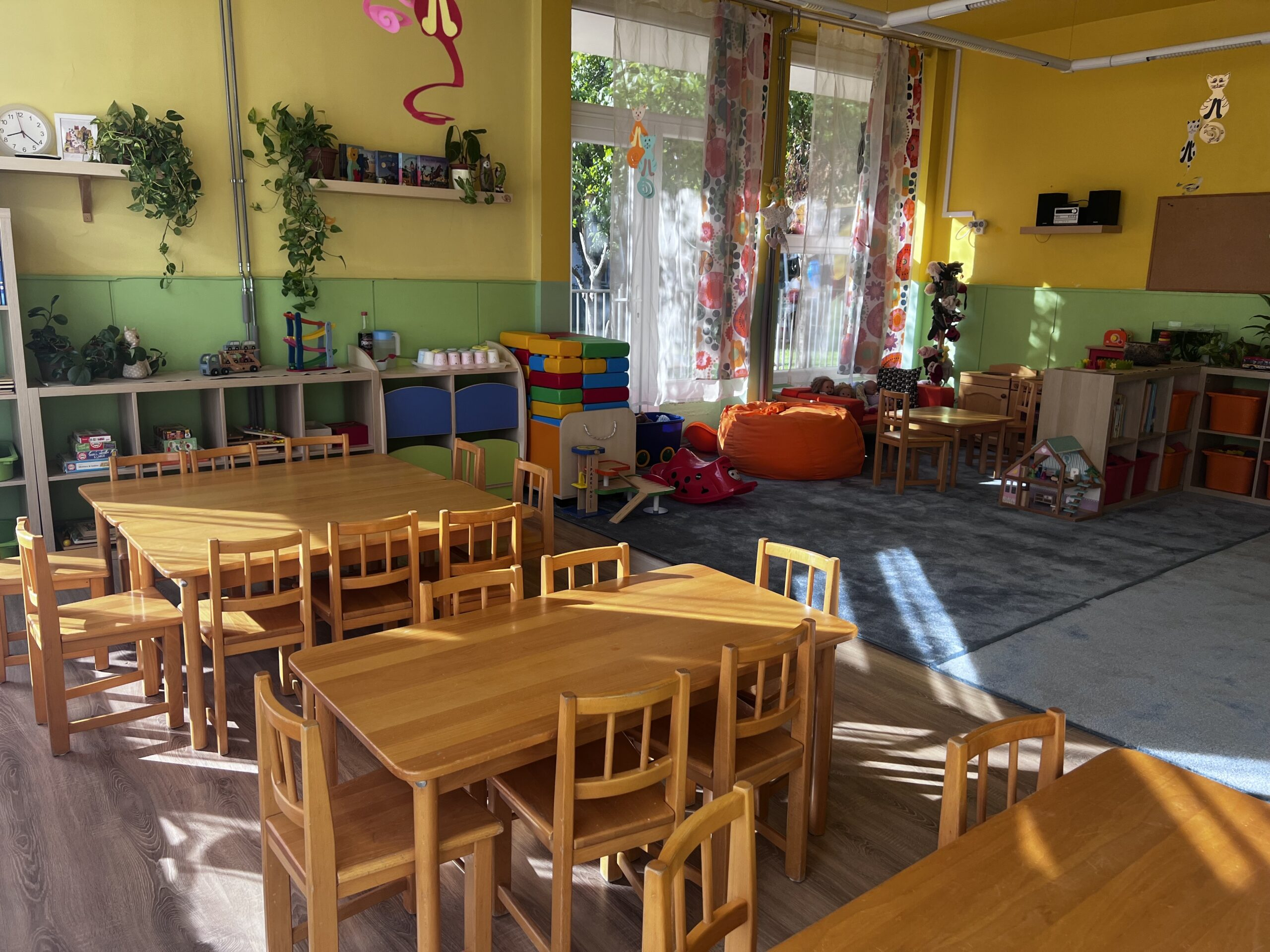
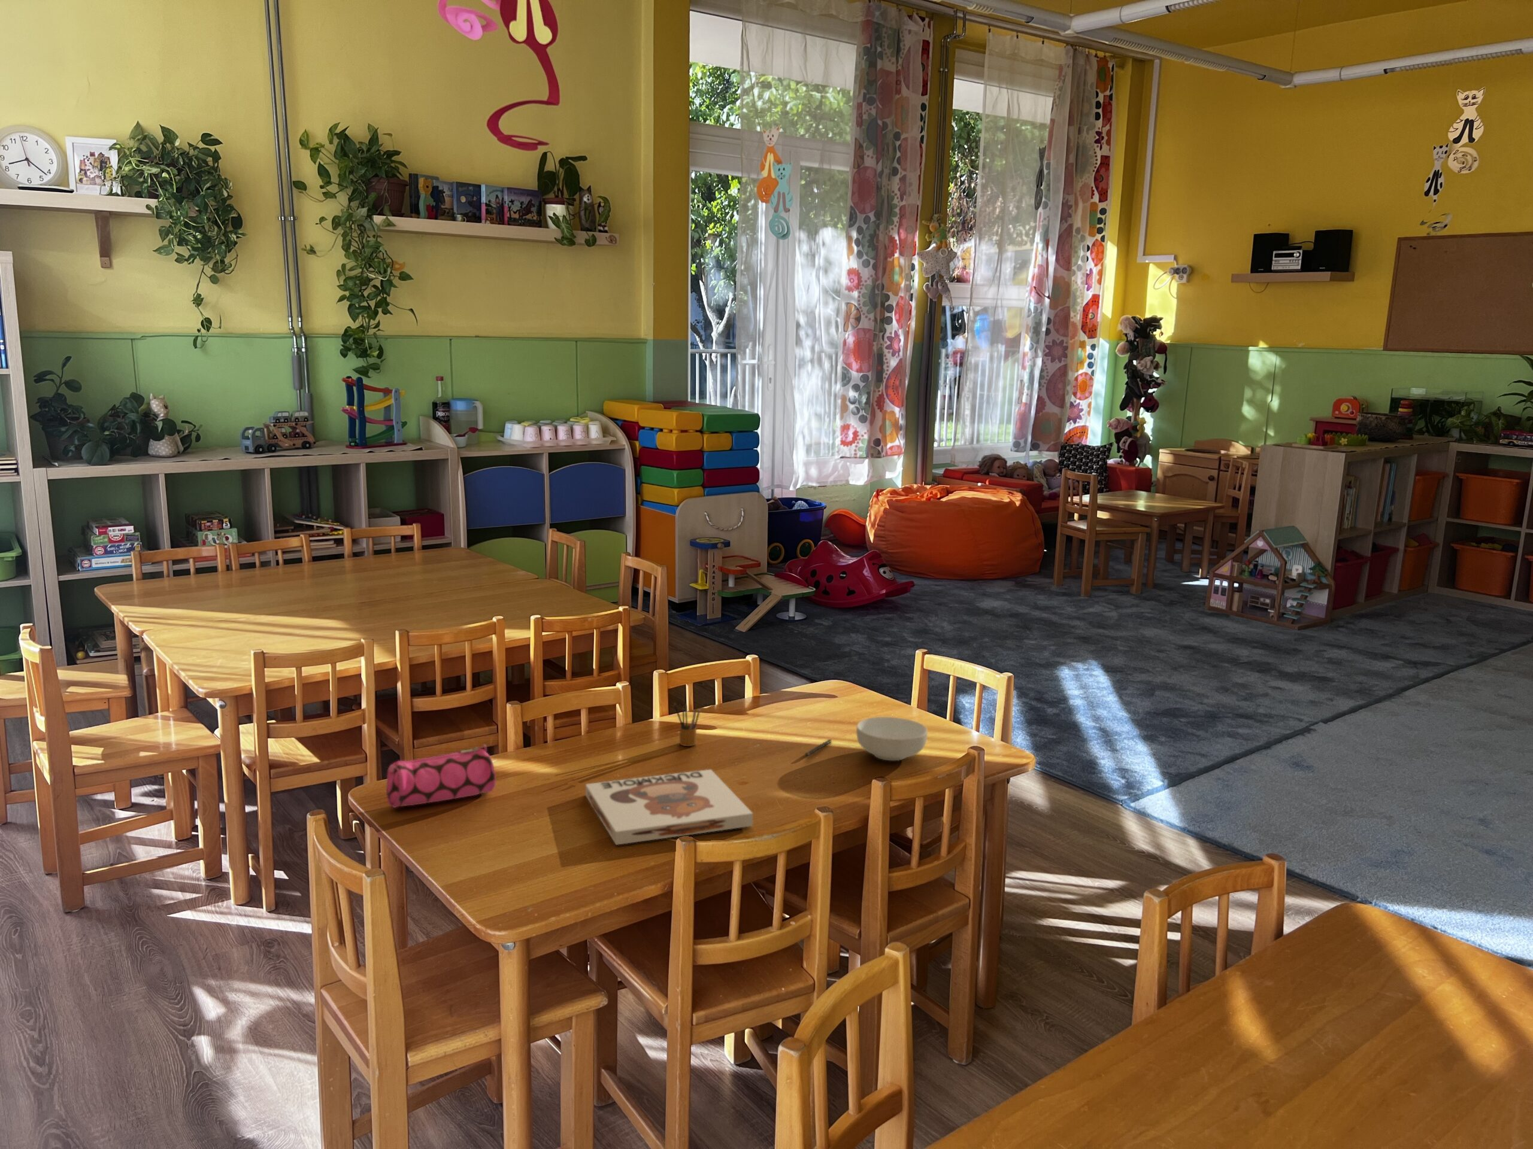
+ pencil box (687, 723)
+ pen (818, 747)
+ cereal bowl (891, 741)
+ board game (666, 804)
+ pencil case (441, 776)
